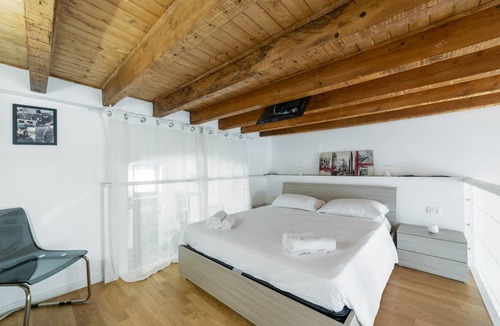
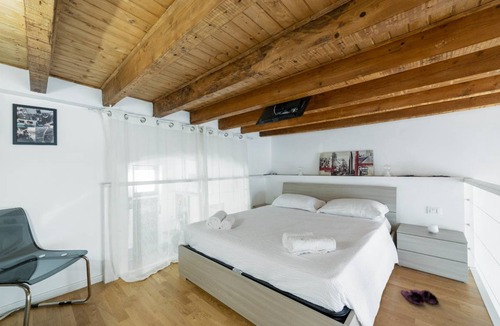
+ slippers (418, 293)
